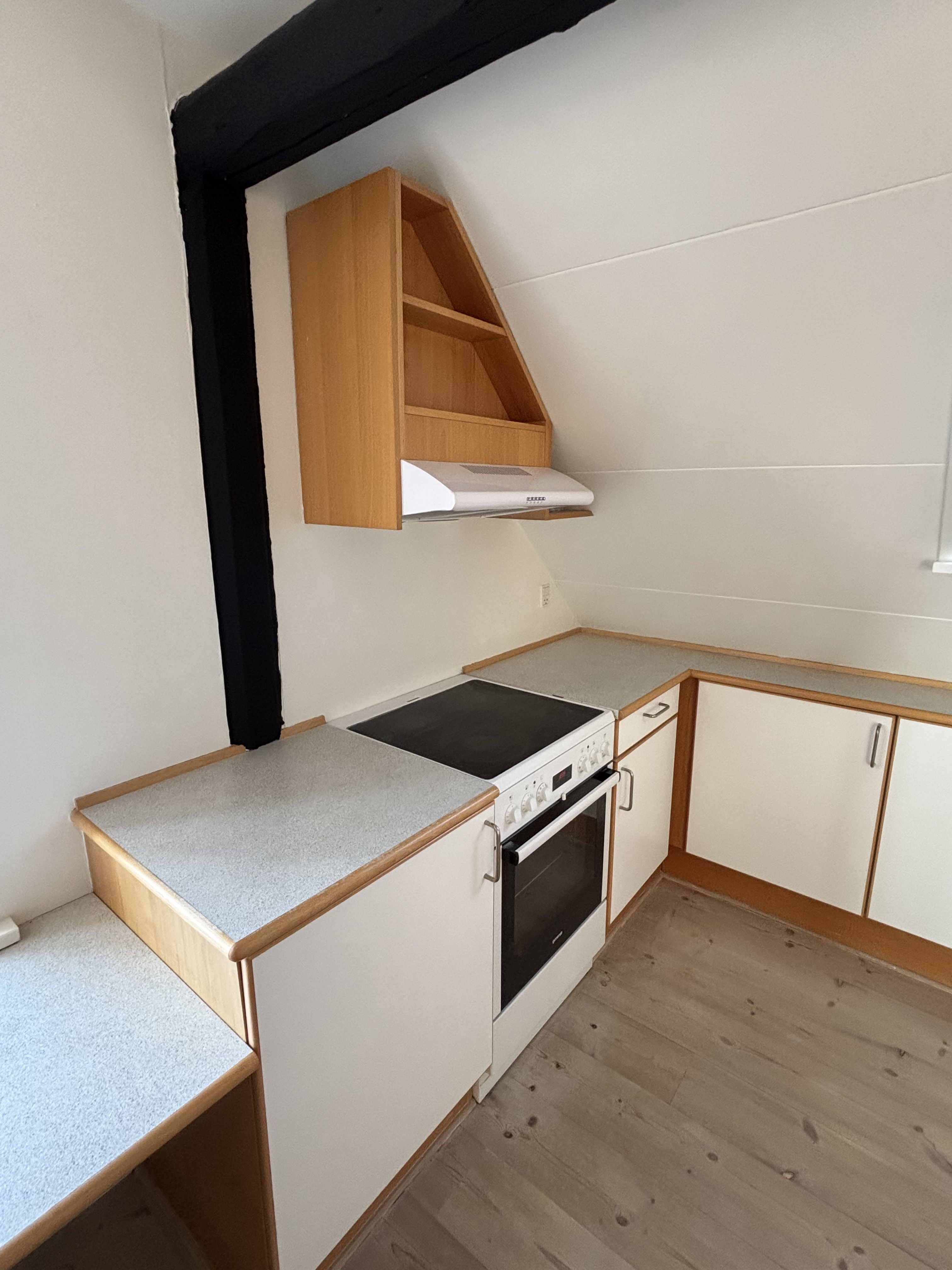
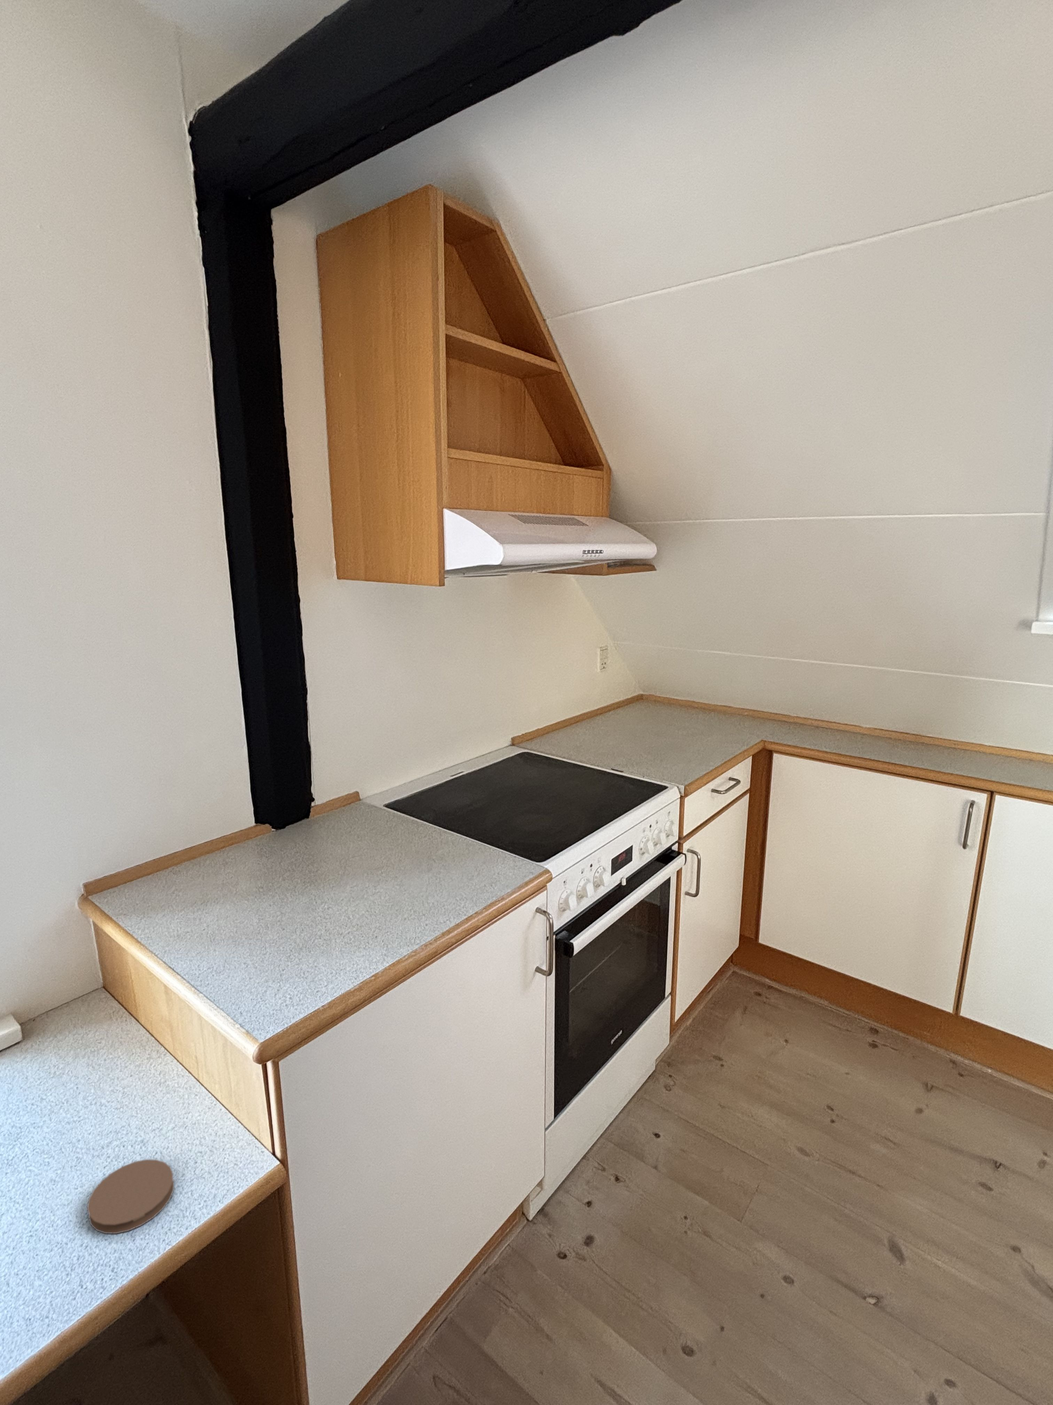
+ coaster (132, 1195)
